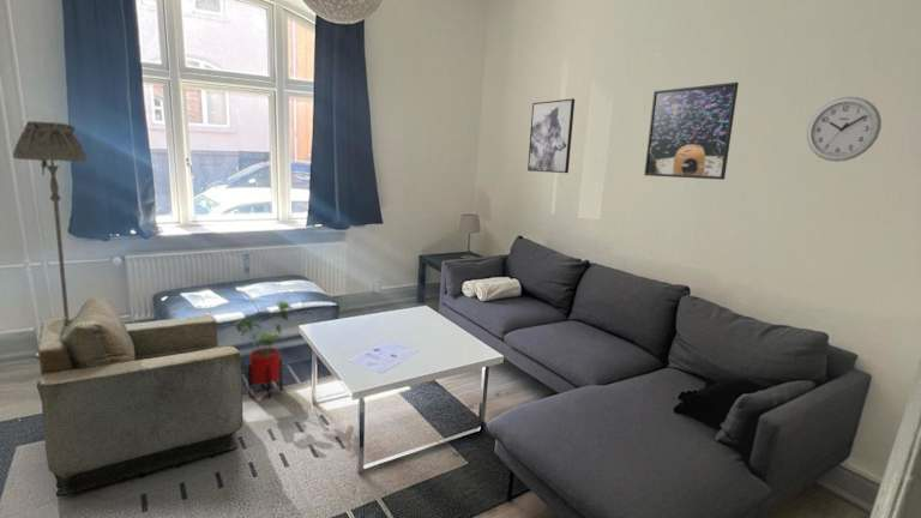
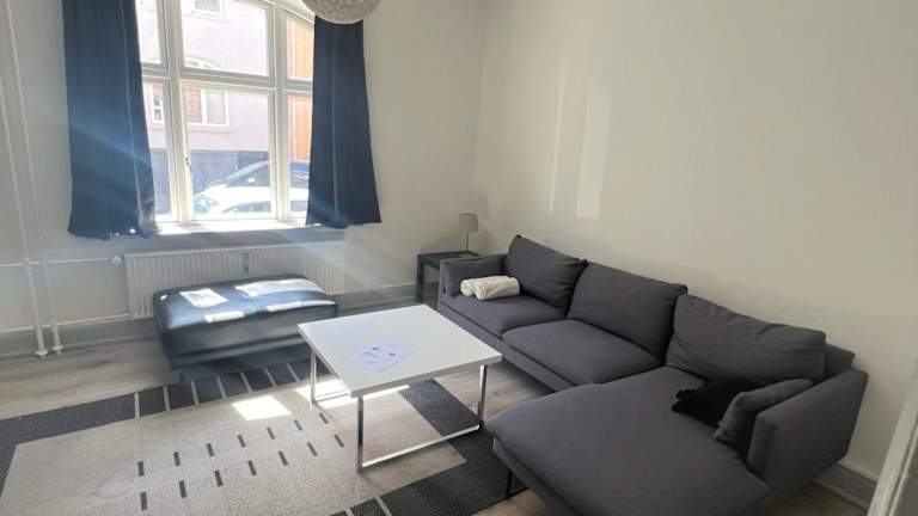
- floor lamp (59, 251)
- wall art (549, 137)
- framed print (687, 132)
- house plant (269, 347)
- armchair (133, 381)
- wall clock (841, 128)
